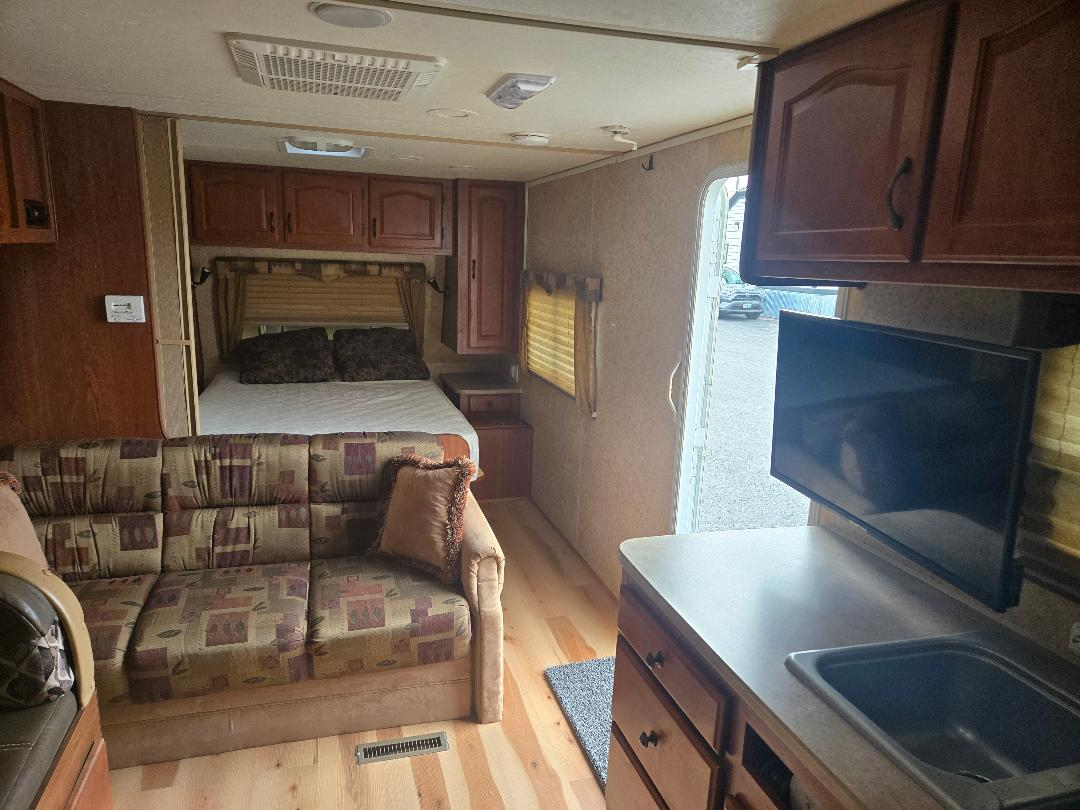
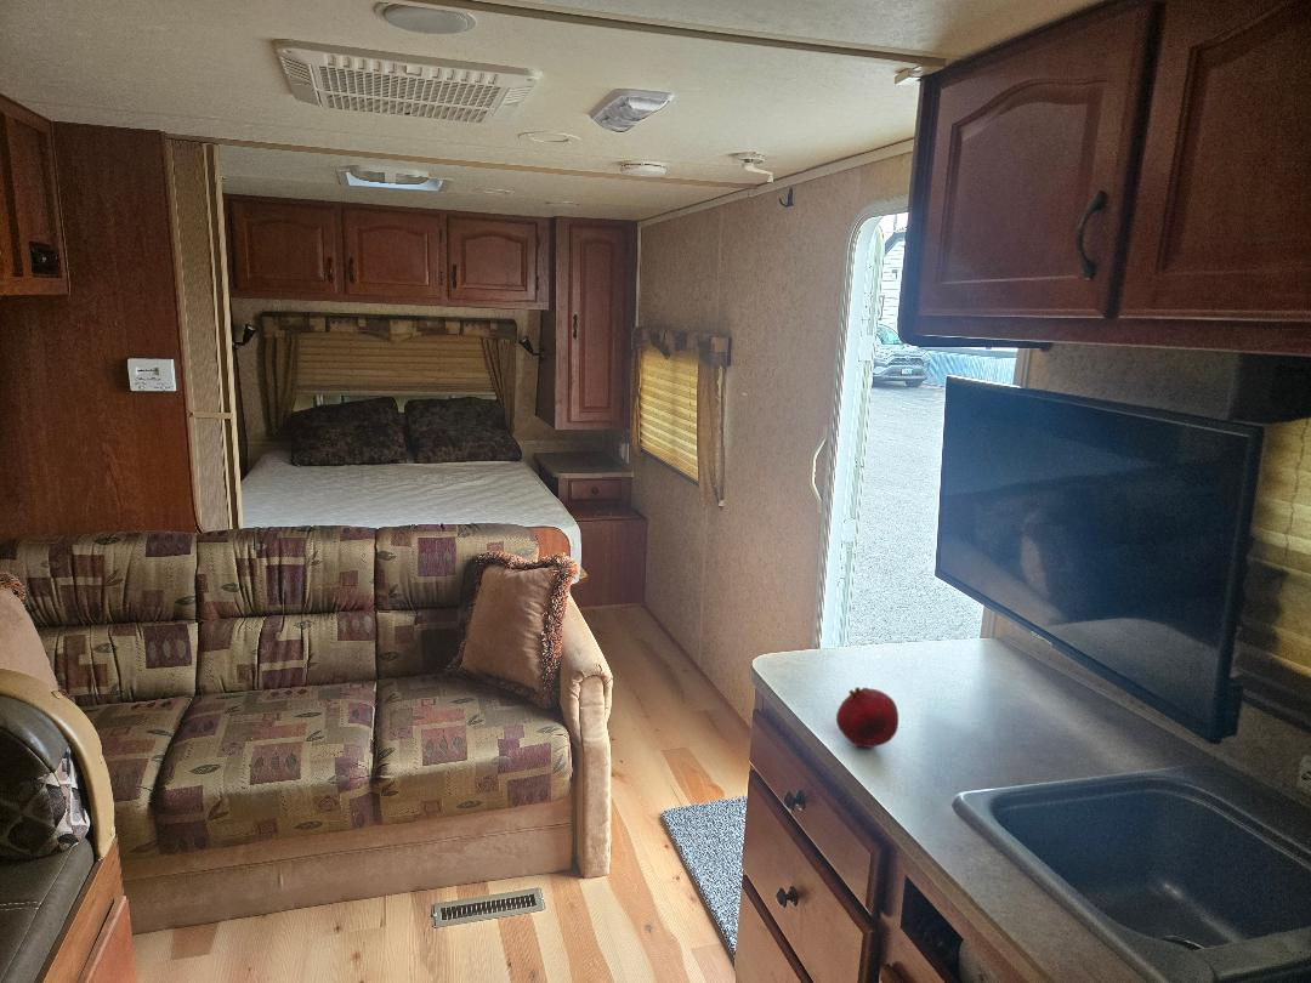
+ fruit (867, 715)
